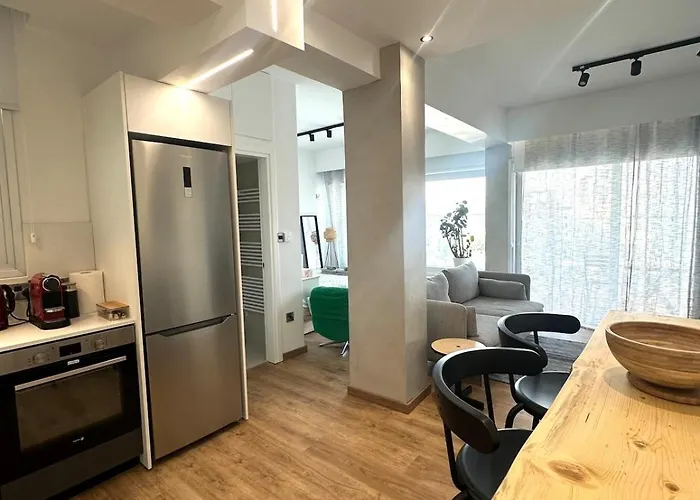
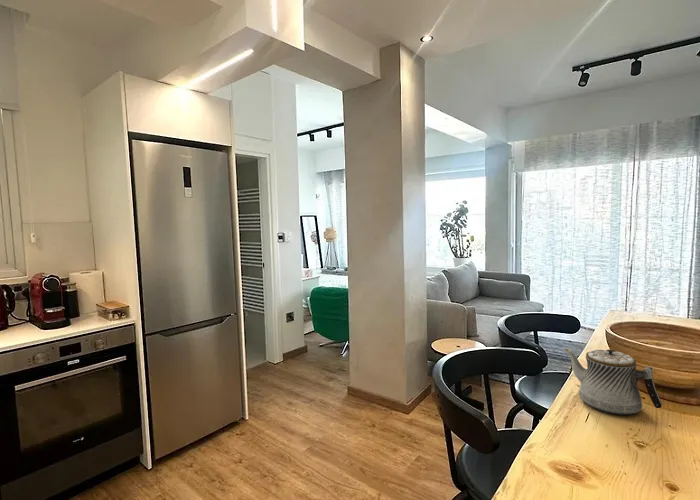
+ teapot (608, 376)
